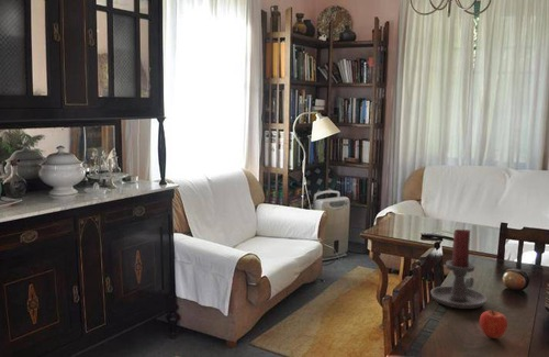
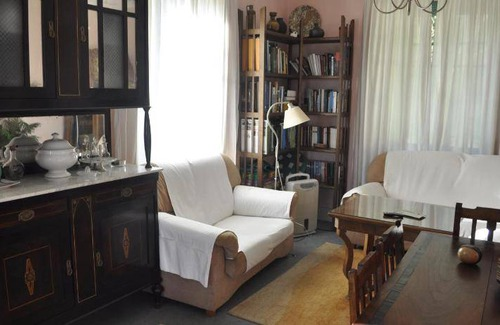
- candle holder (462, 263)
- fruit (493, 323)
